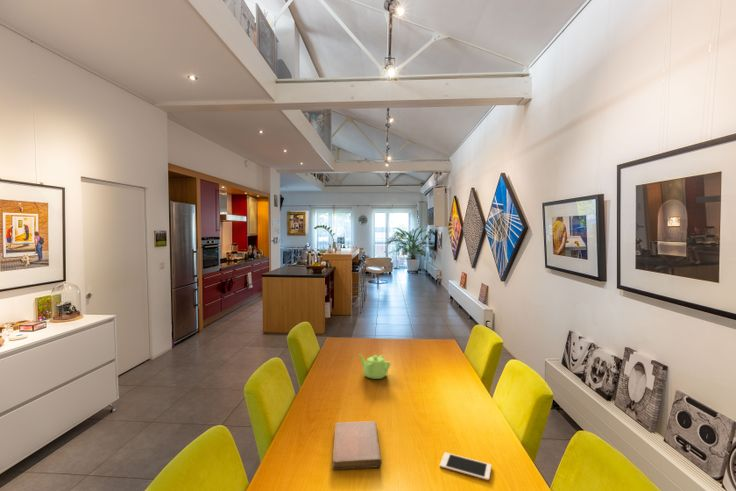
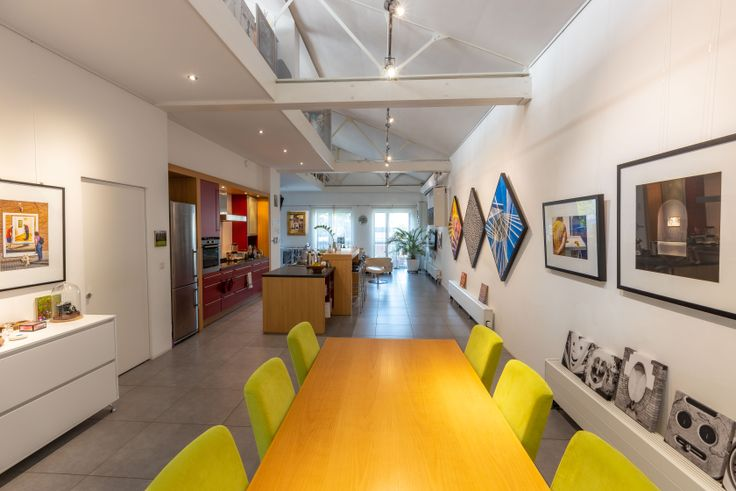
- notebook (356, 442)
- teapot (374, 365)
- cell phone (465, 465)
